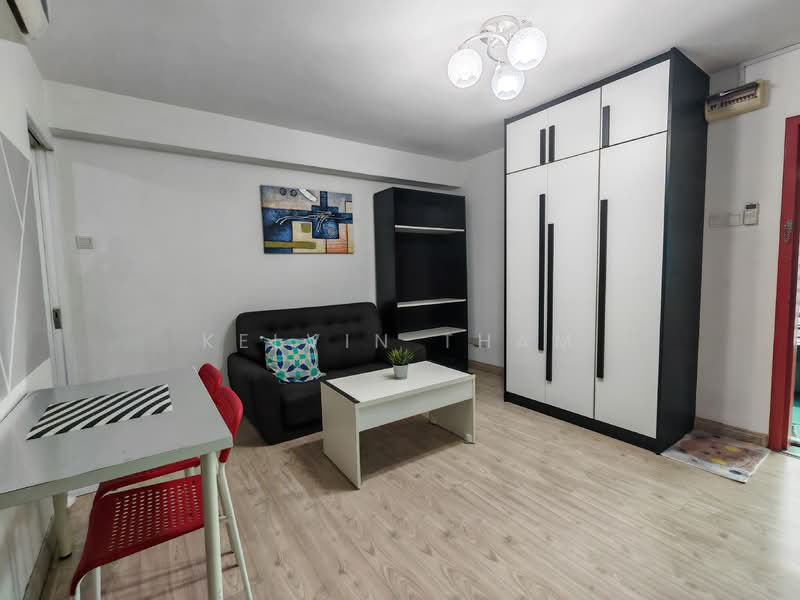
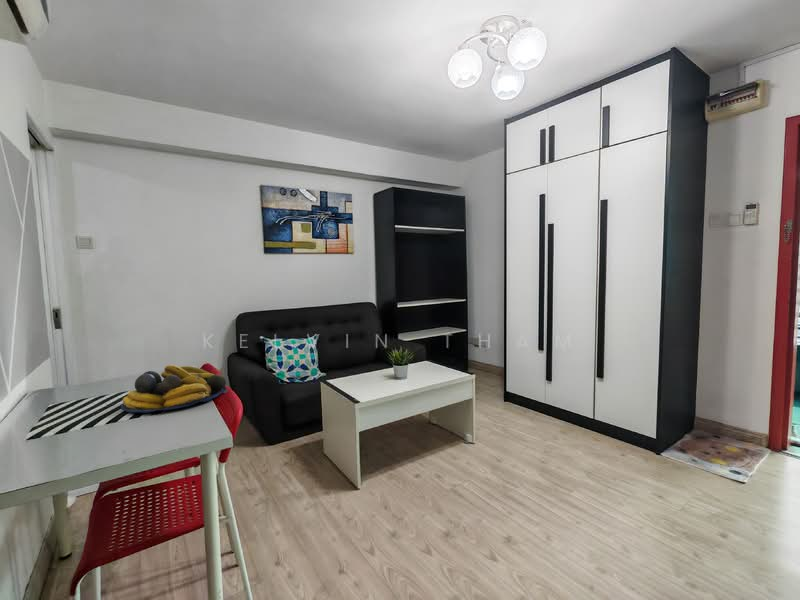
+ fruit bowl (175, 382)
